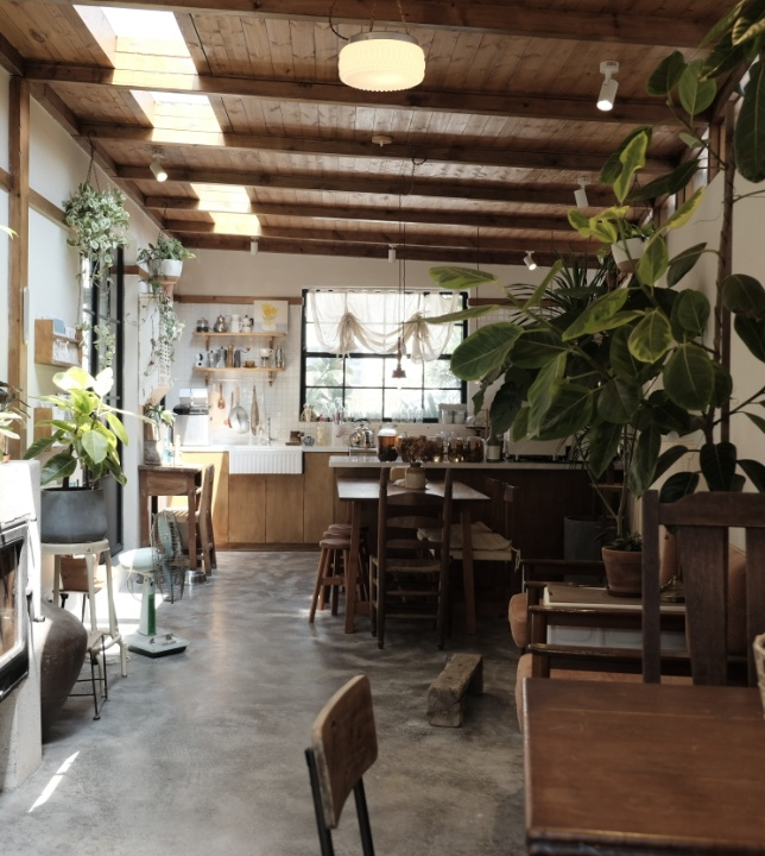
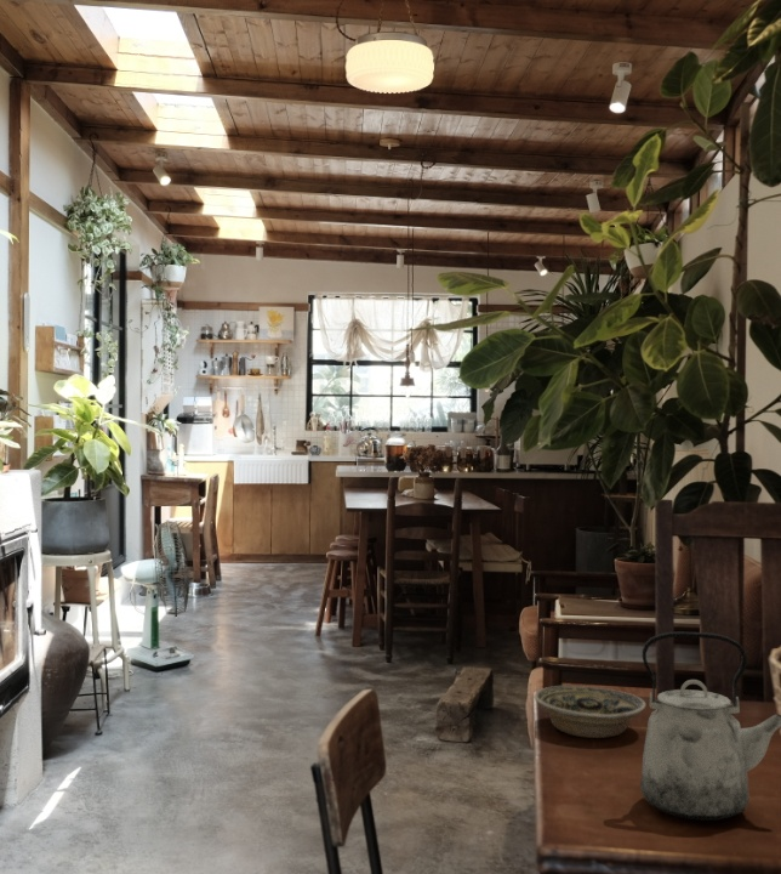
+ bowl (589, 711)
+ kettle (714, 721)
